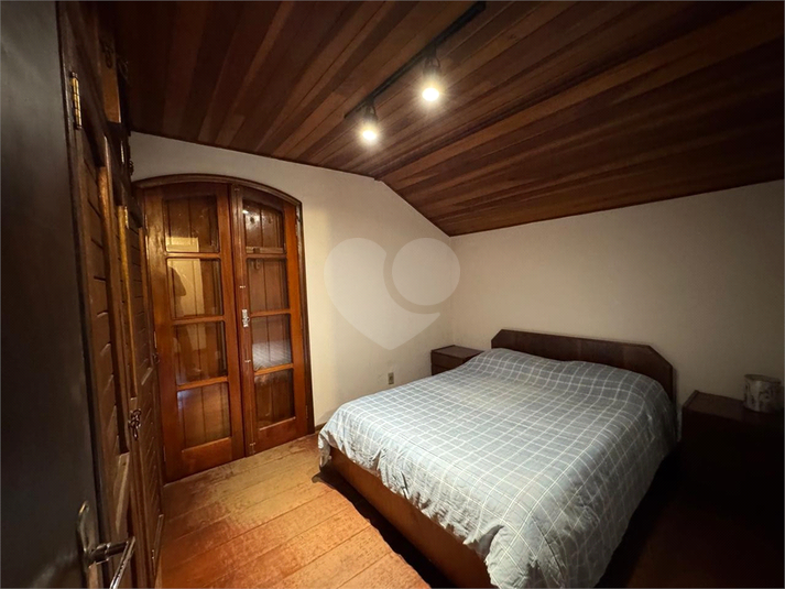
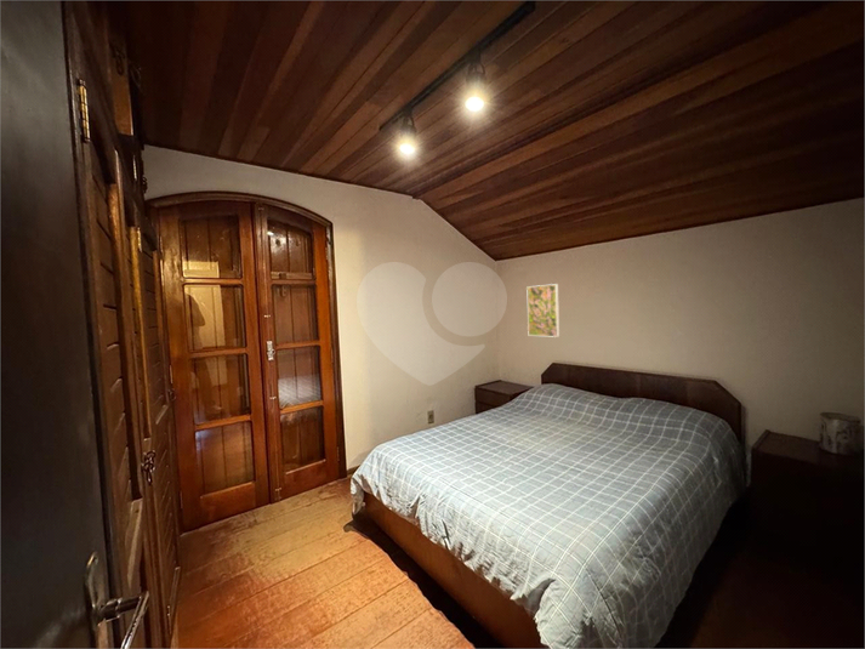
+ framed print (542, 311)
